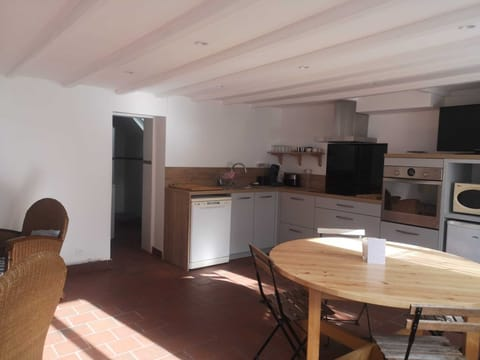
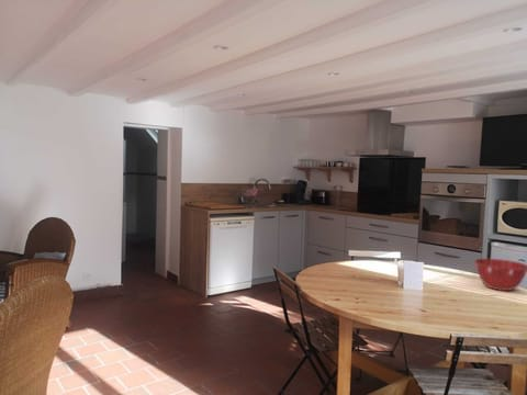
+ mixing bowl (500, 275)
